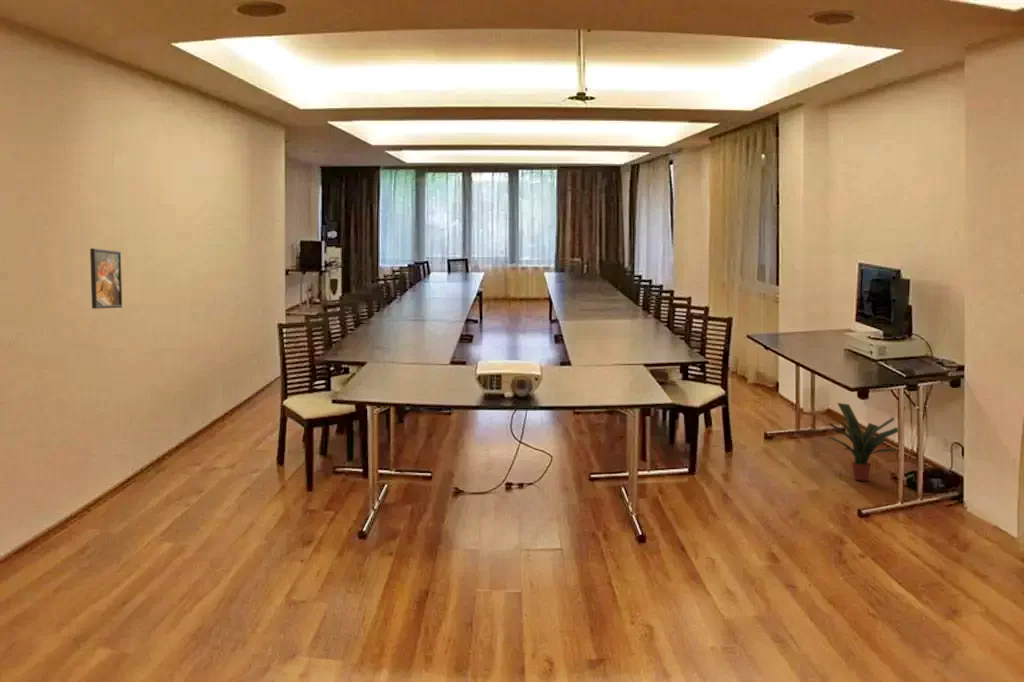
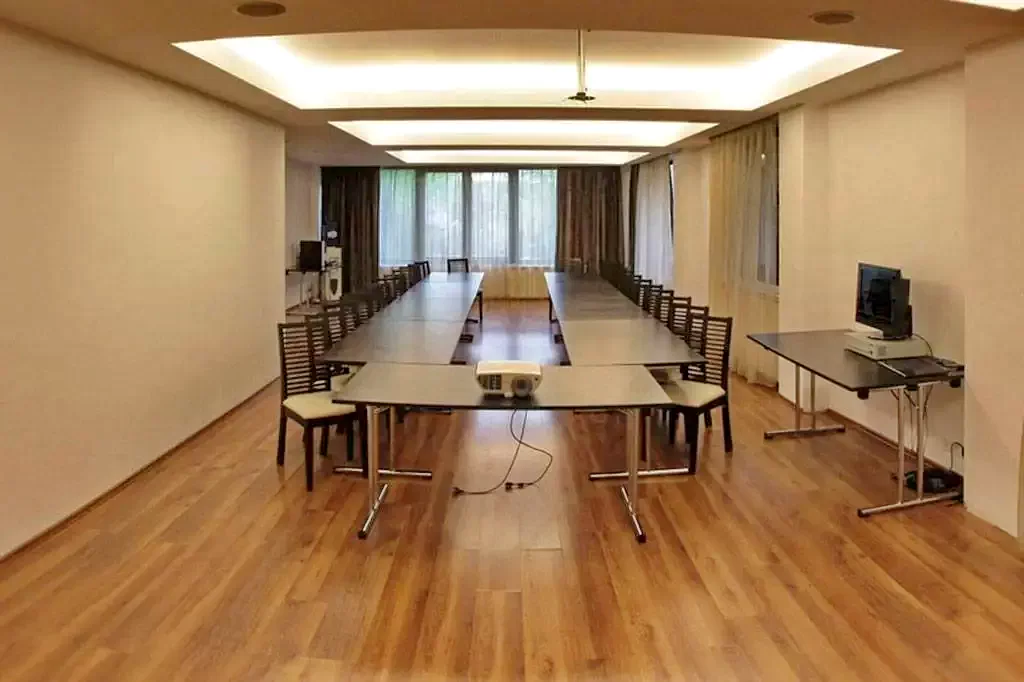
- potted plant (861, 442)
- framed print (106, 279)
